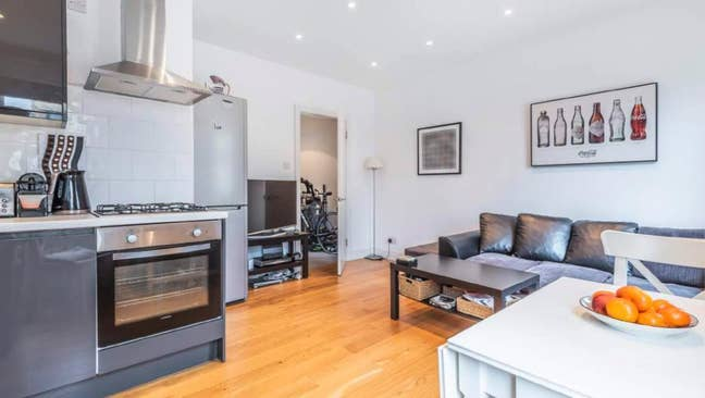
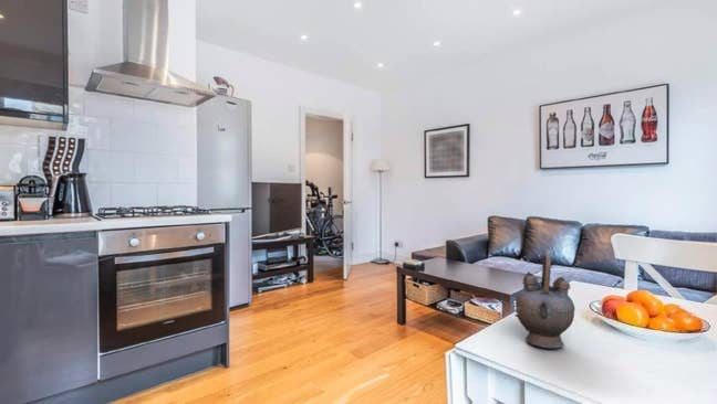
+ teapot (543, 298)
